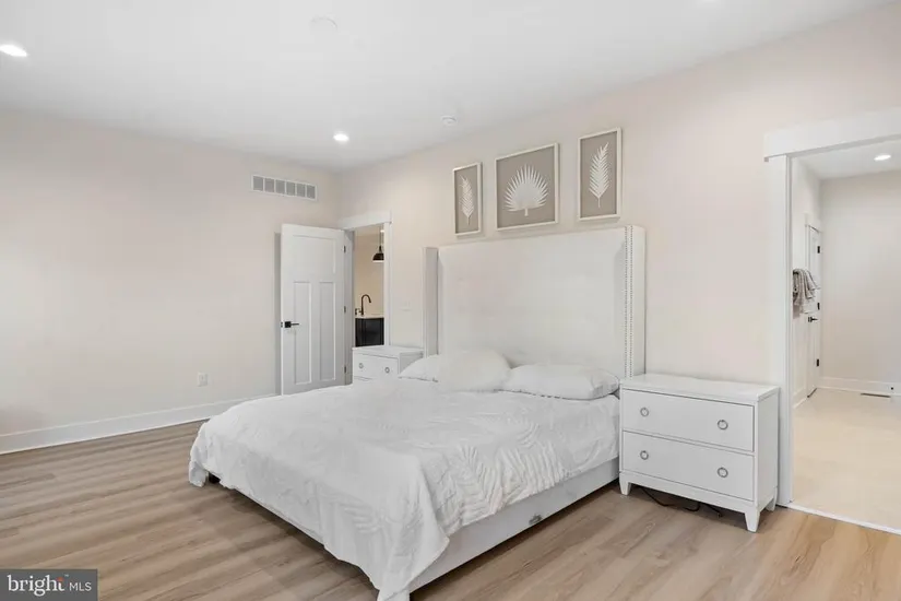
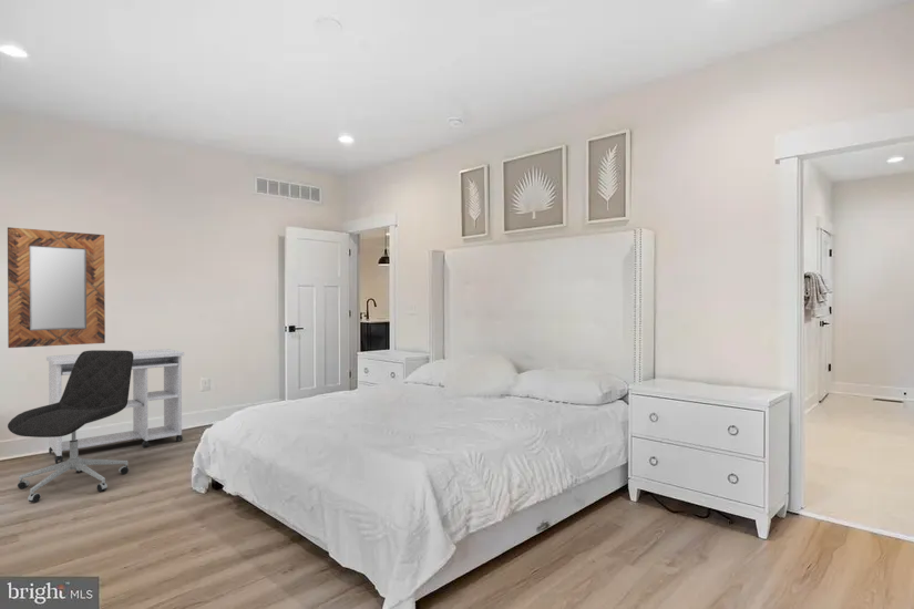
+ desk (127, 401)
+ office chair (75, 419)
+ home mirror (59, 288)
